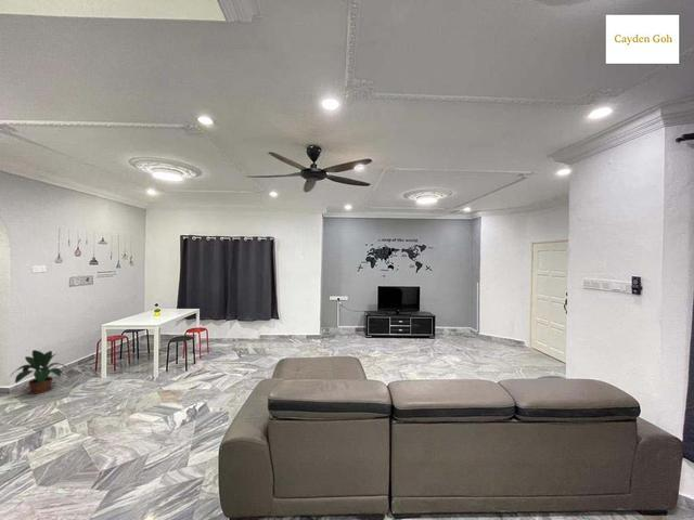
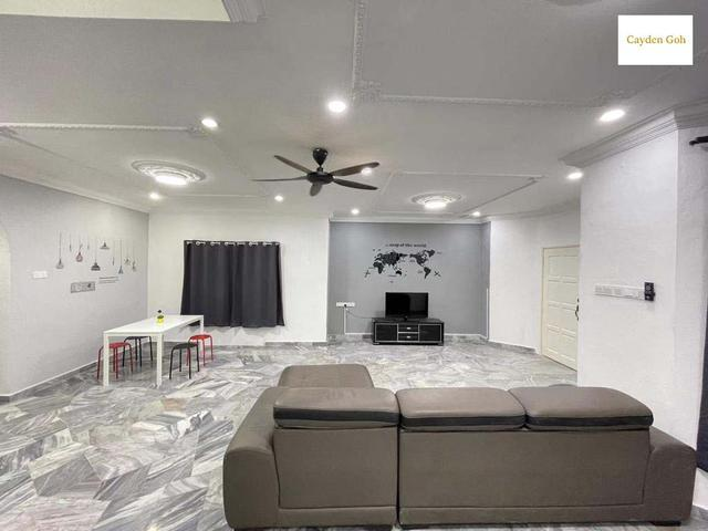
- potted plant (39, 368)
